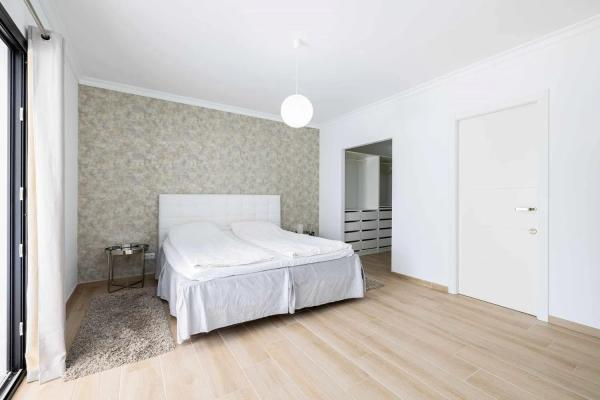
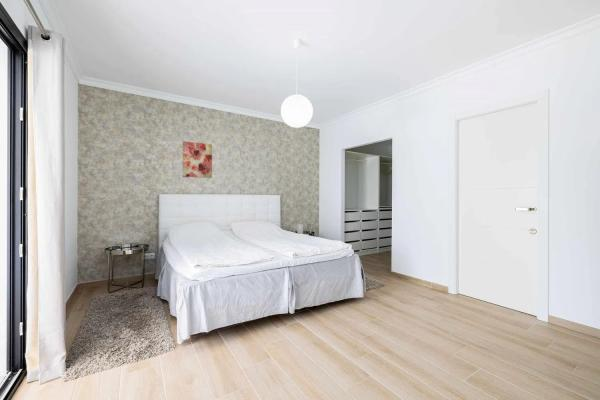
+ wall art (197, 160)
